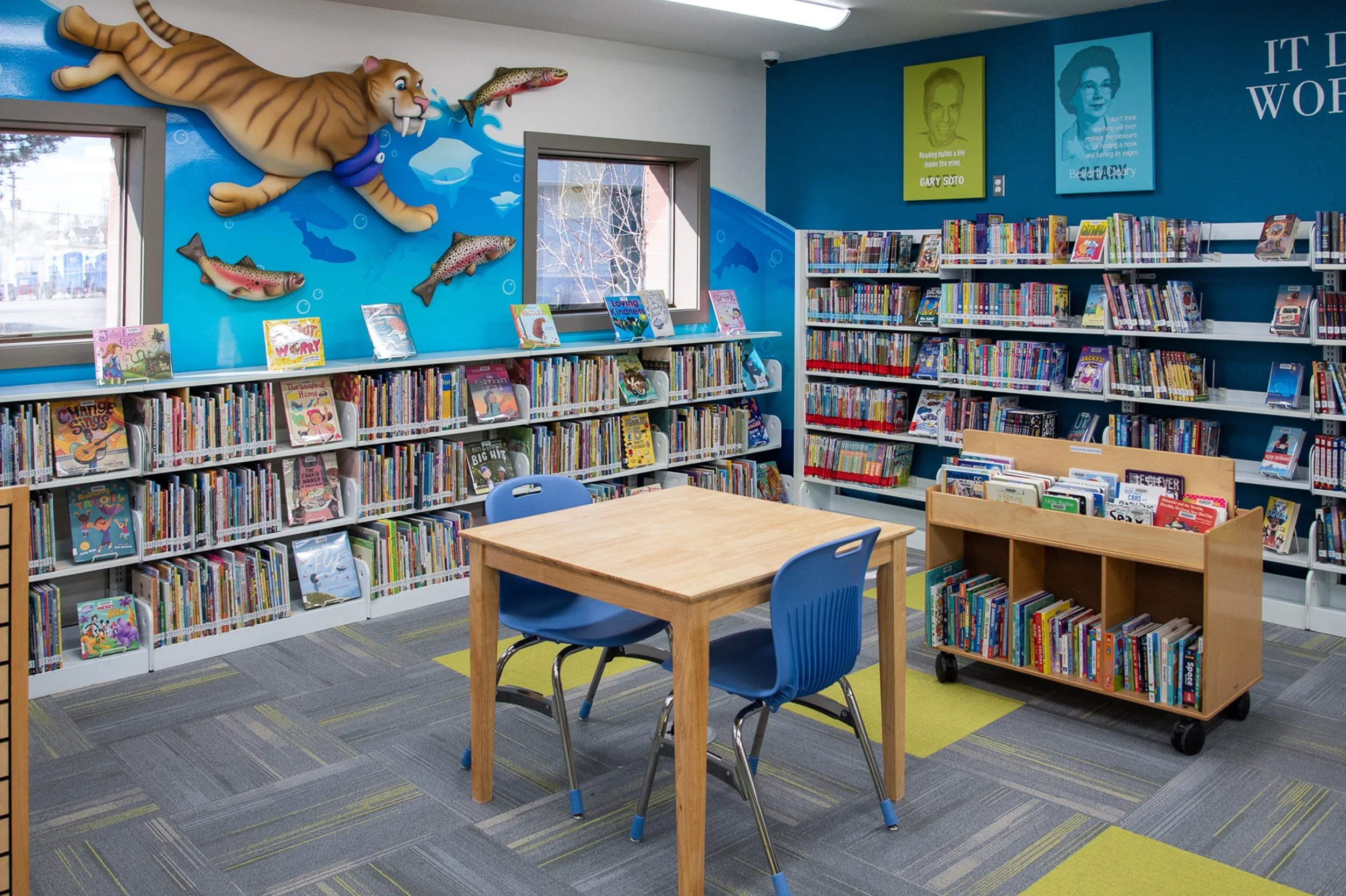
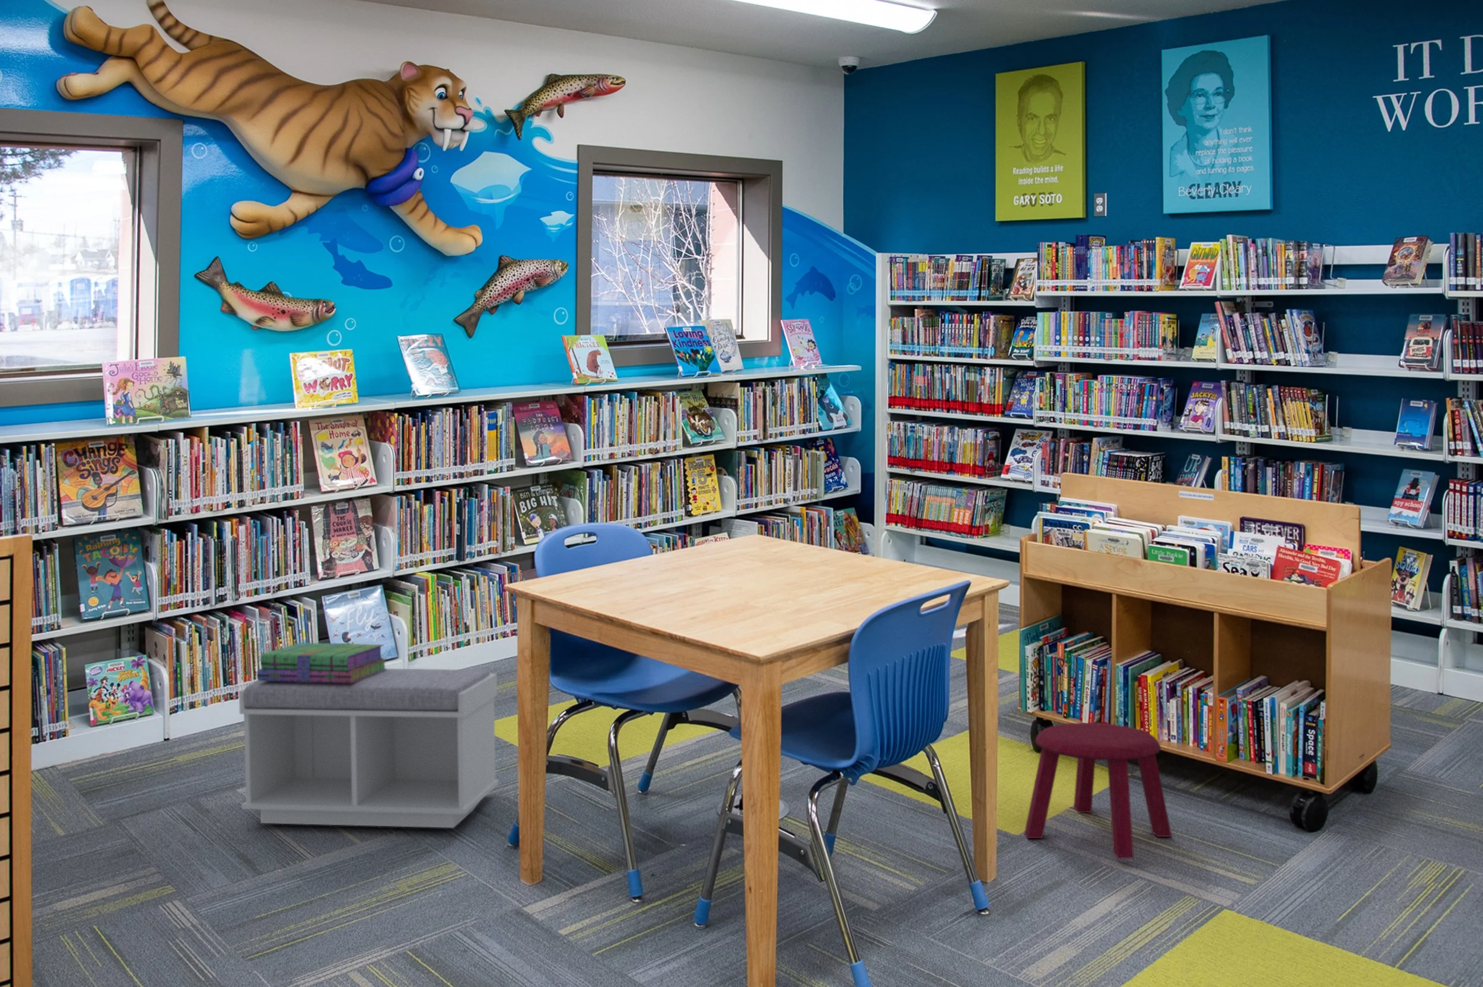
+ stack of books (323, 662)
+ bench (372, 742)
+ stool (1093, 784)
